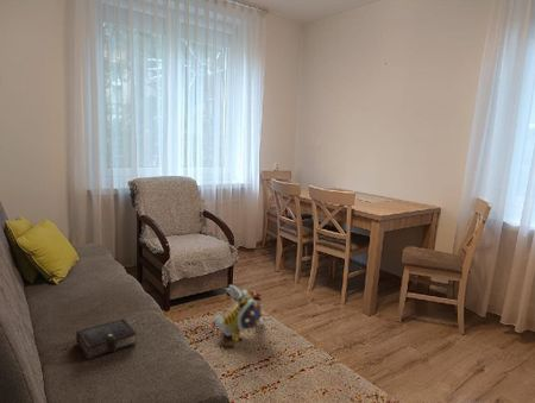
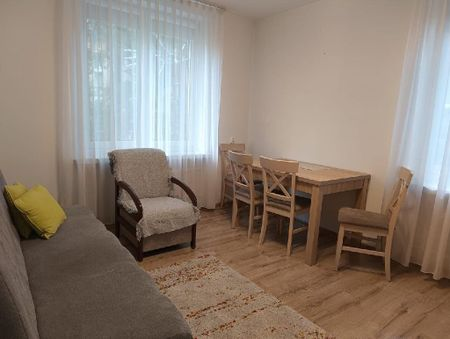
- book (97, 339)
- plush toy (241, 306)
